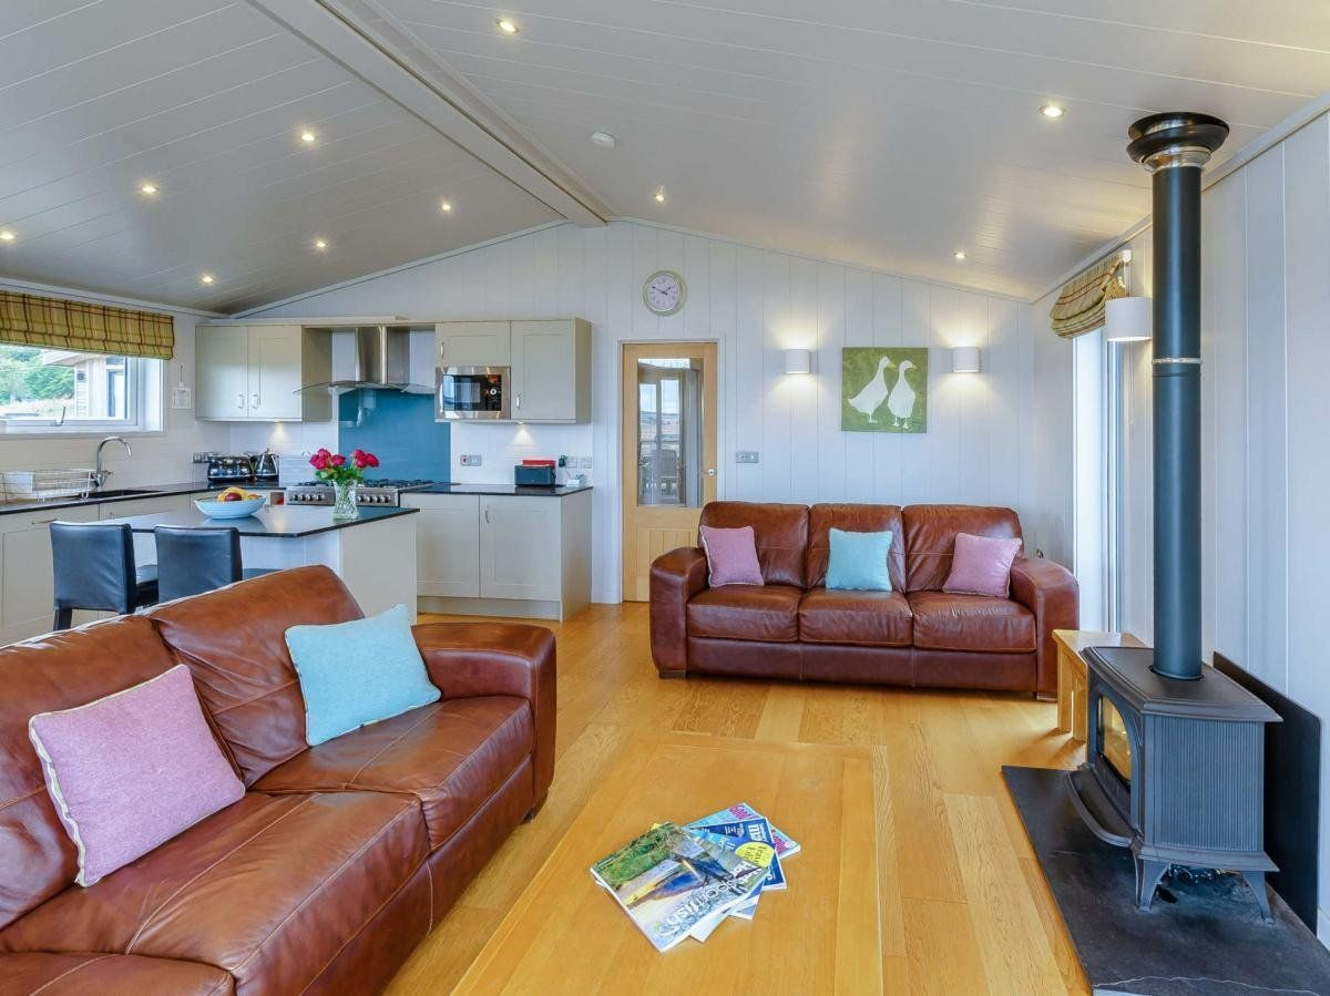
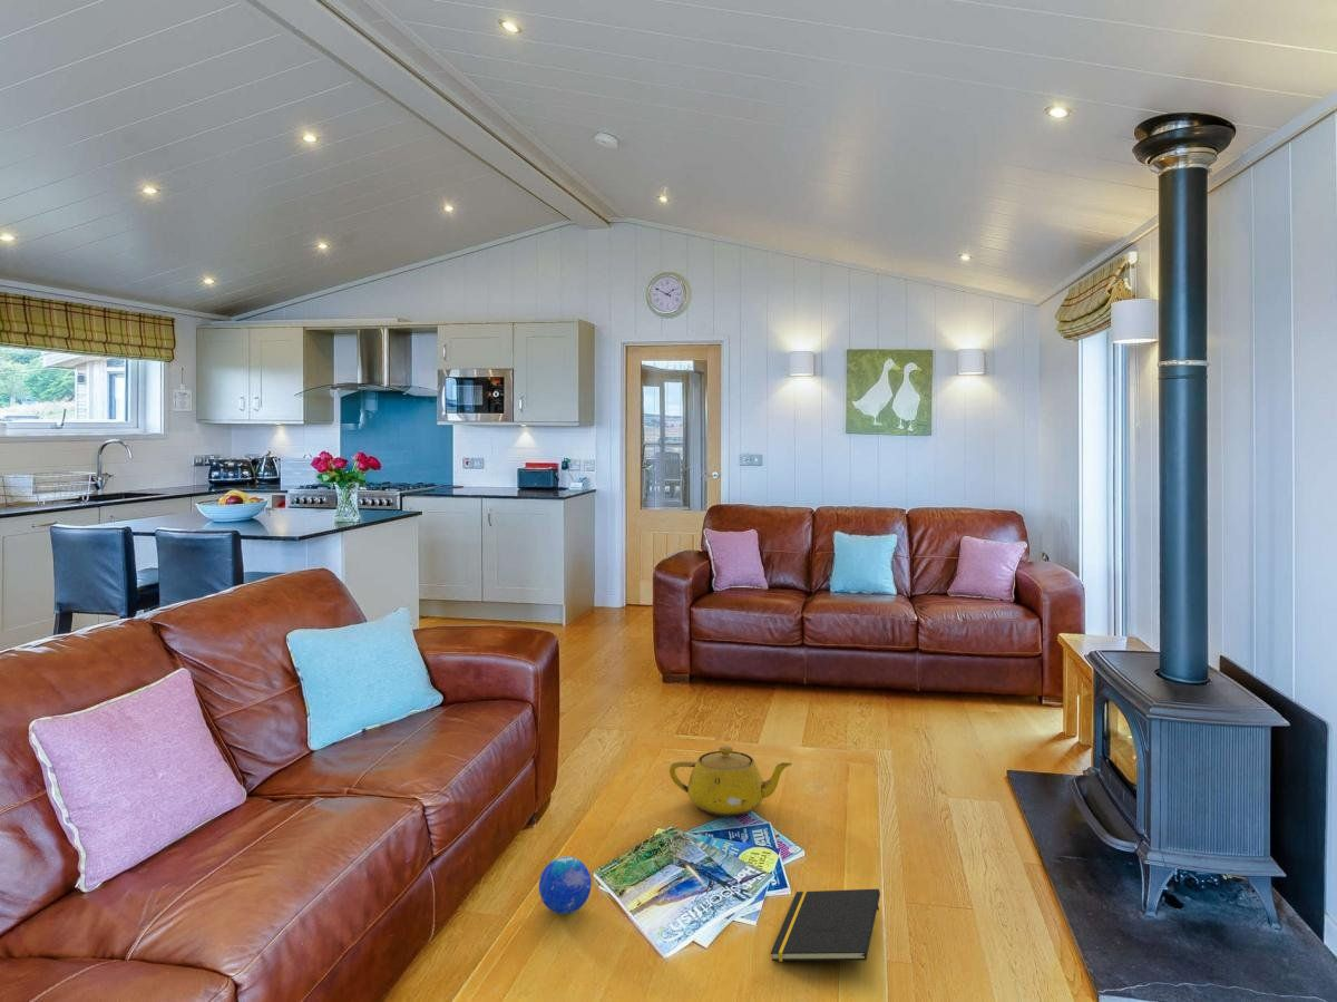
+ decorative orb (565, 884)
+ teapot (730, 777)
+ notepad (828, 923)
